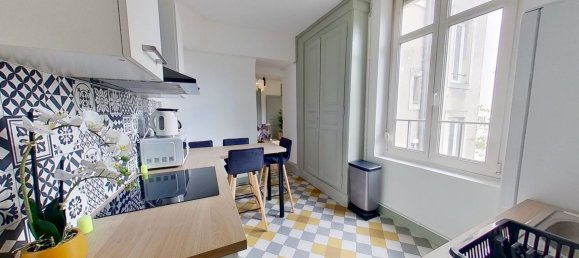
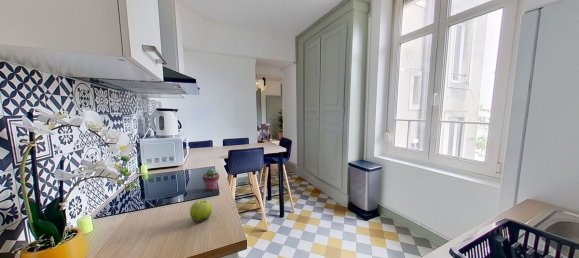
+ potted succulent (211, 178)
+ fruit (201, 209)
